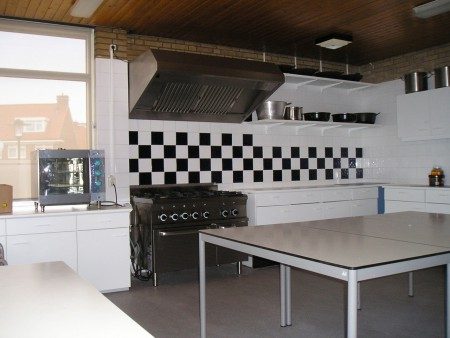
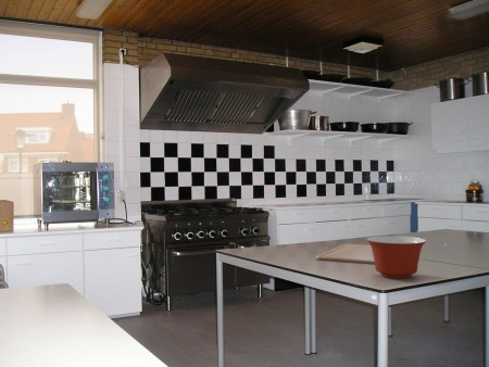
+ chopping board (362, 253)
+ mixing bowl (396, 257)
